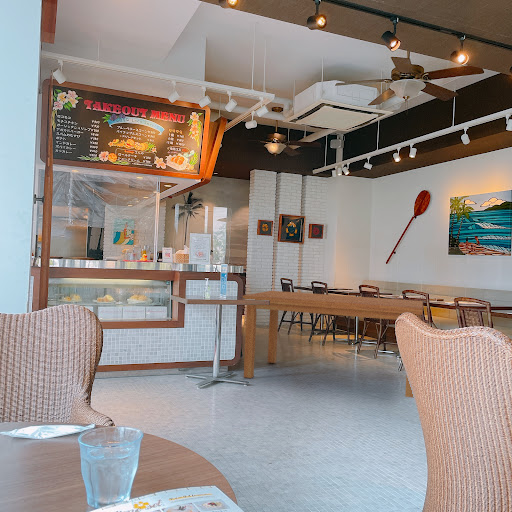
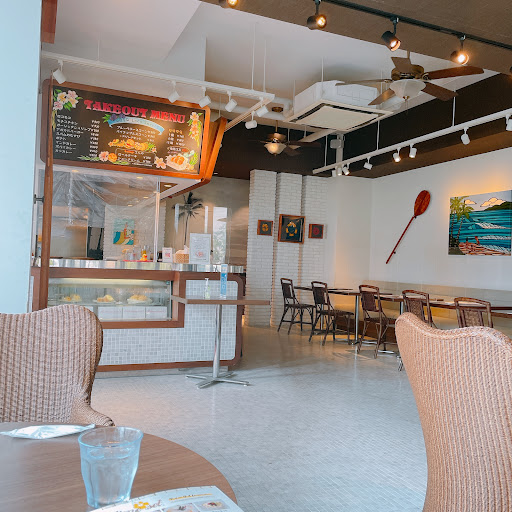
- dining table (334, 314)
